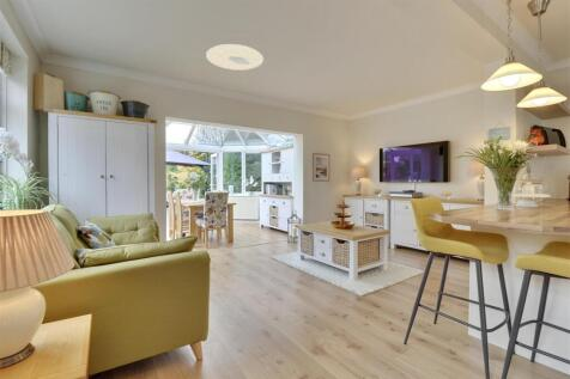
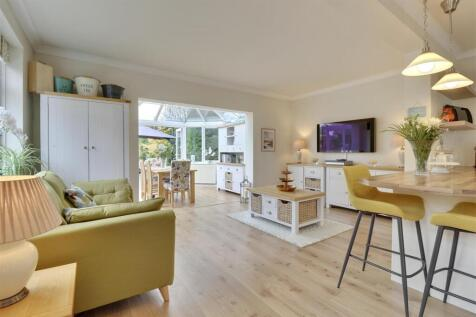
- ceiling light (235, 55)
